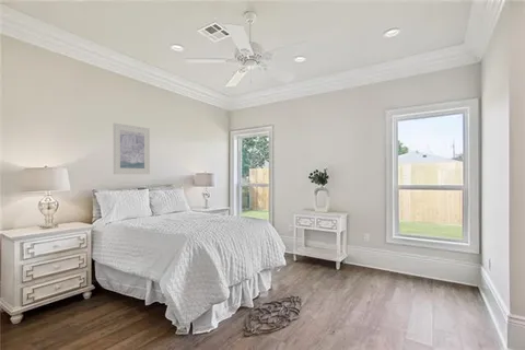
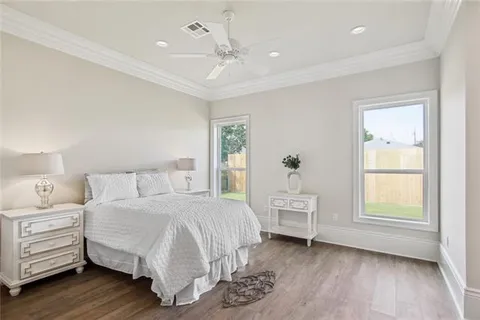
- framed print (132, 150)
